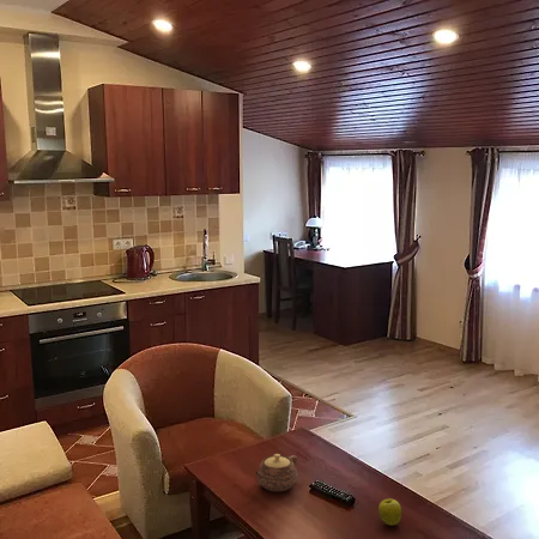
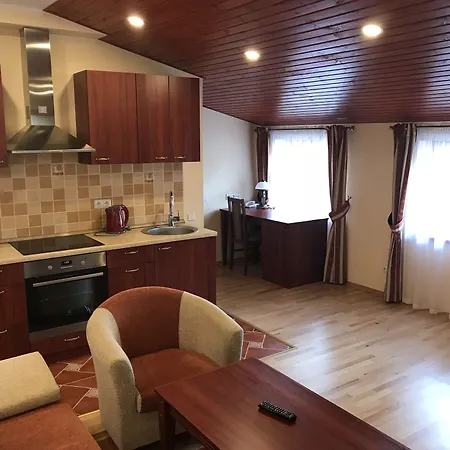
- fruit (389, 511)
- teapot (275, 471)
